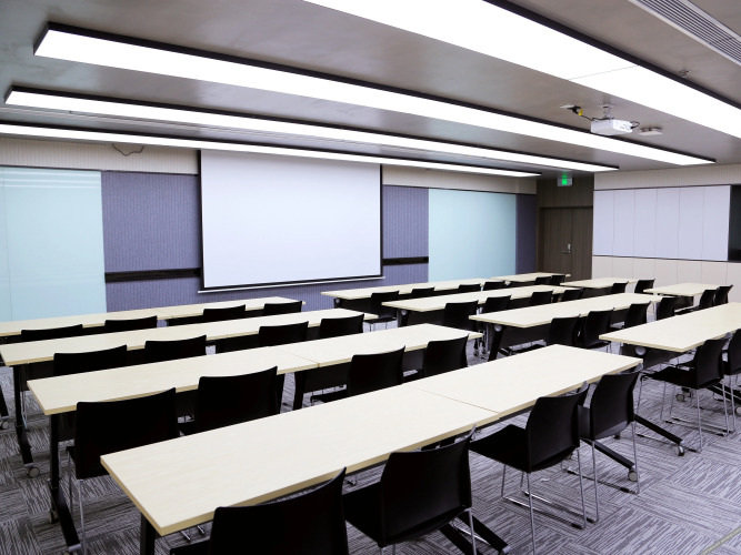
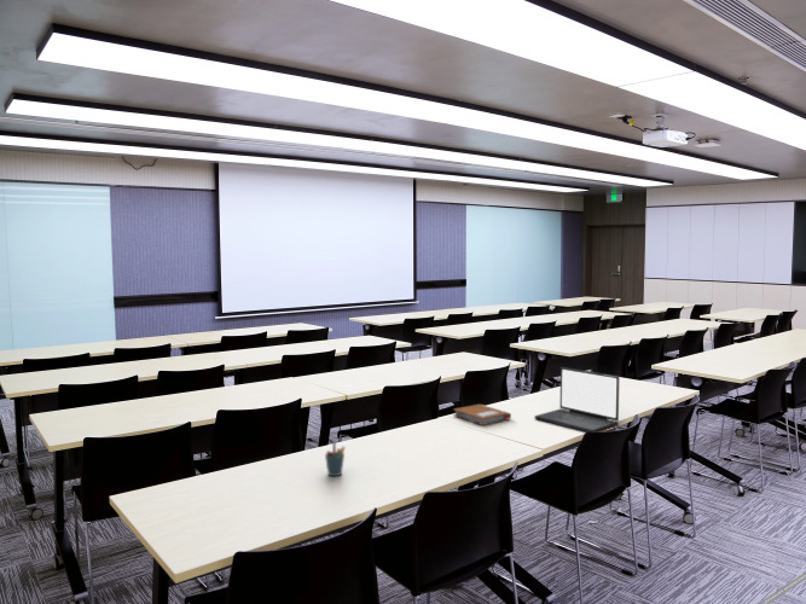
+ notebook (482, 413)
+ pen holder (335, 458)
+ laptop (575, 397)
